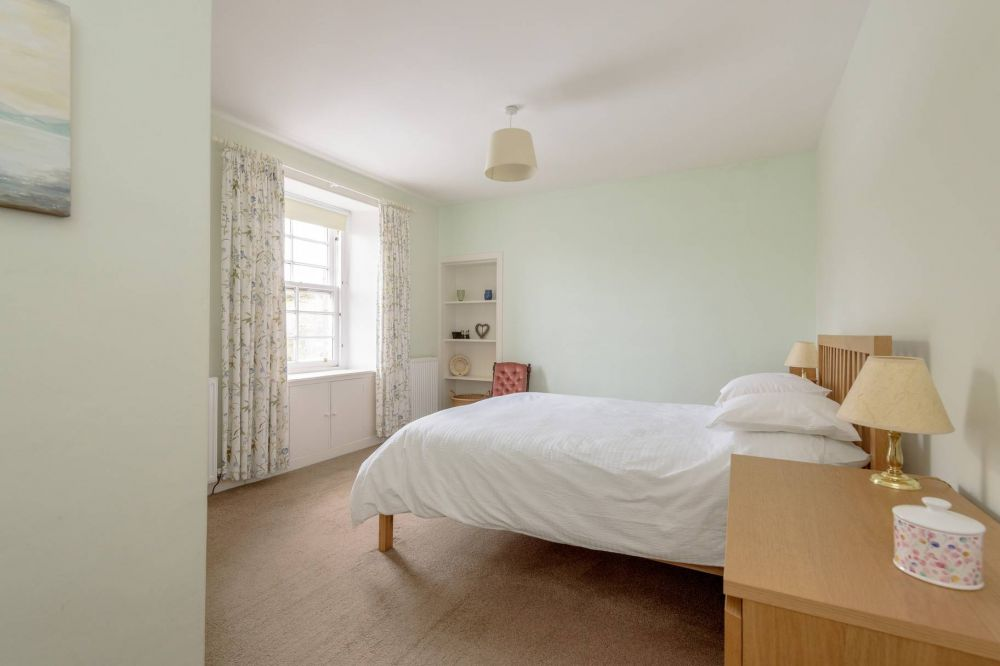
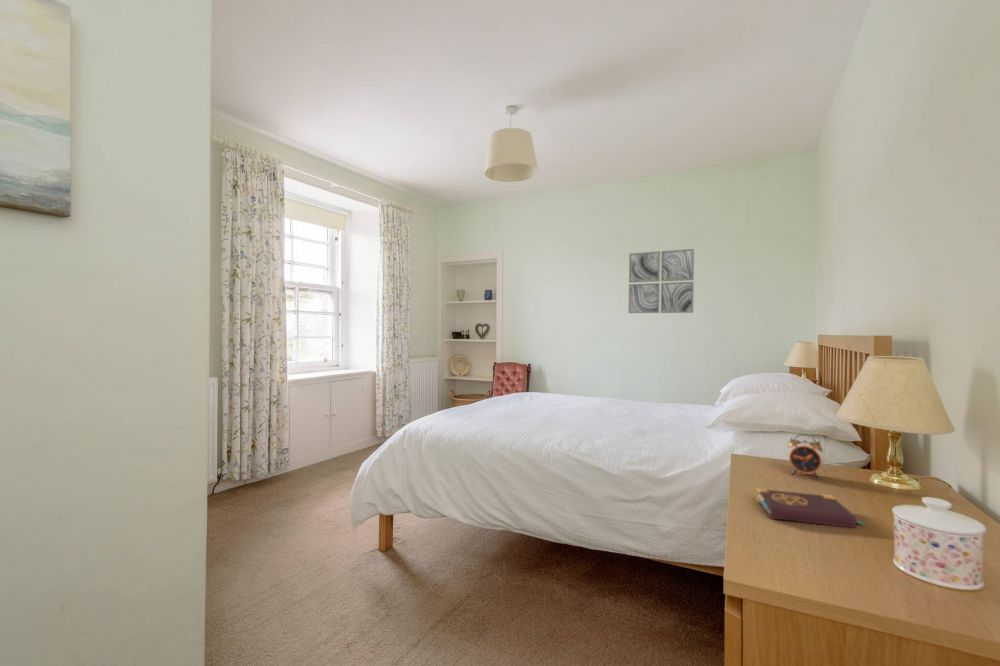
+ book (802, 506)
+ alarm clock (804, 454)
+ wall art (659, 281)
